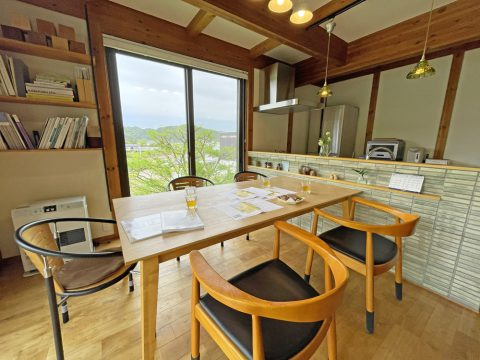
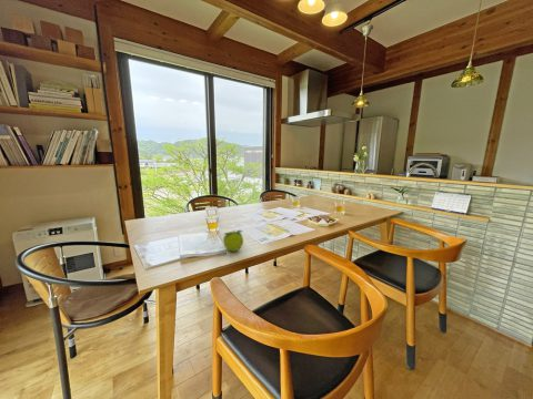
+ fruit (233, 239)
